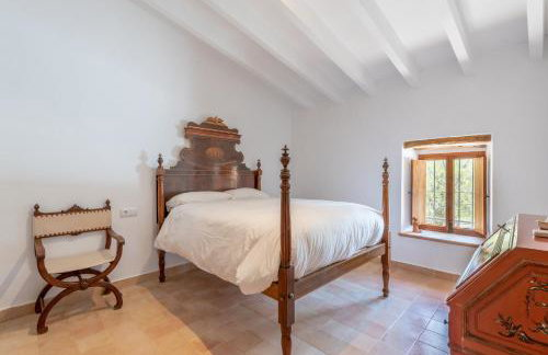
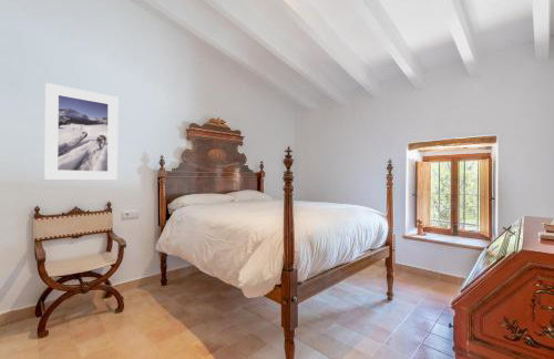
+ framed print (83, 135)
